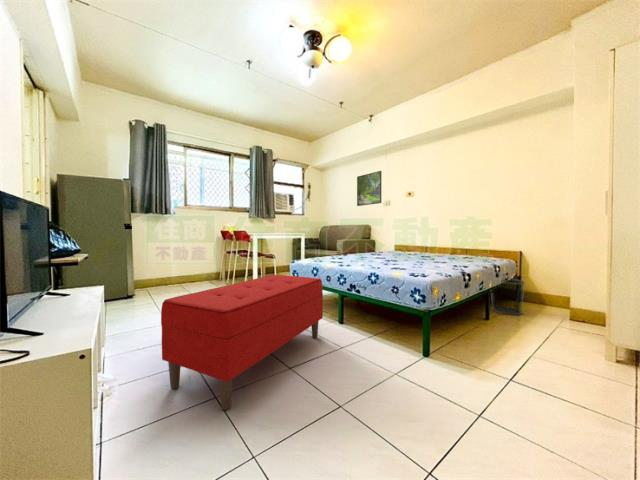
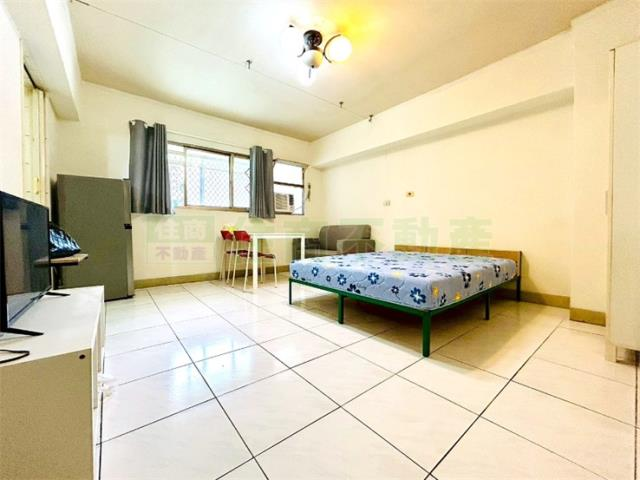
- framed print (368, 189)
- waste bin (507, 295)
- bench (258, 322)
